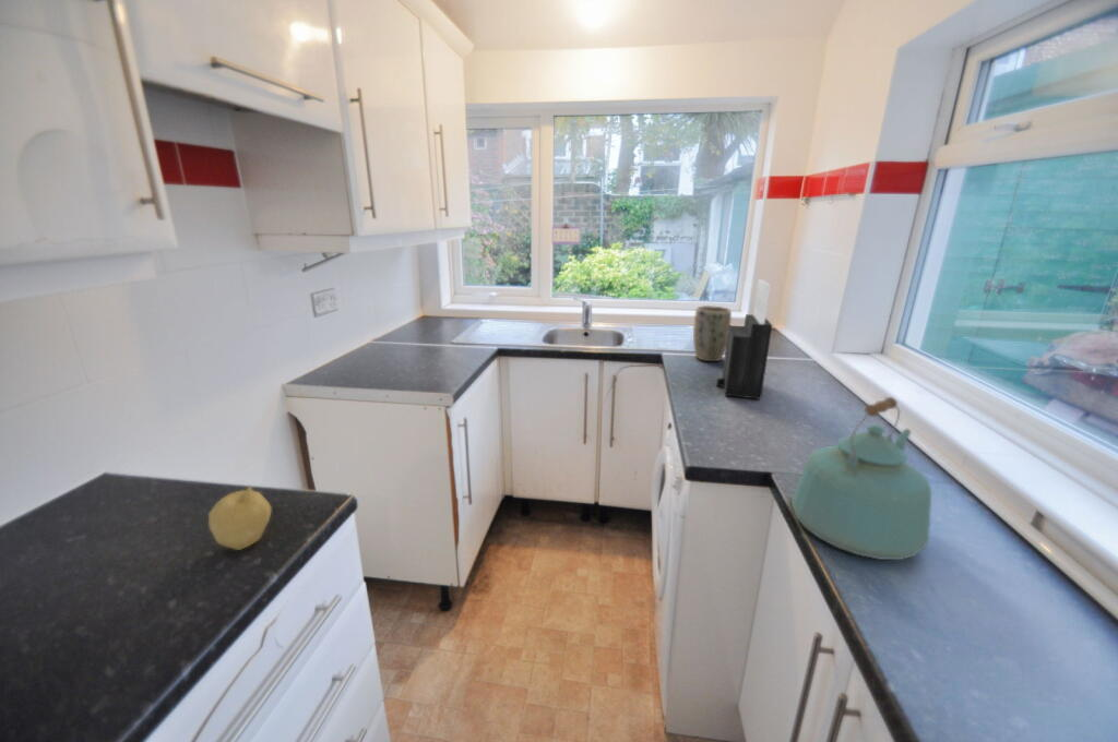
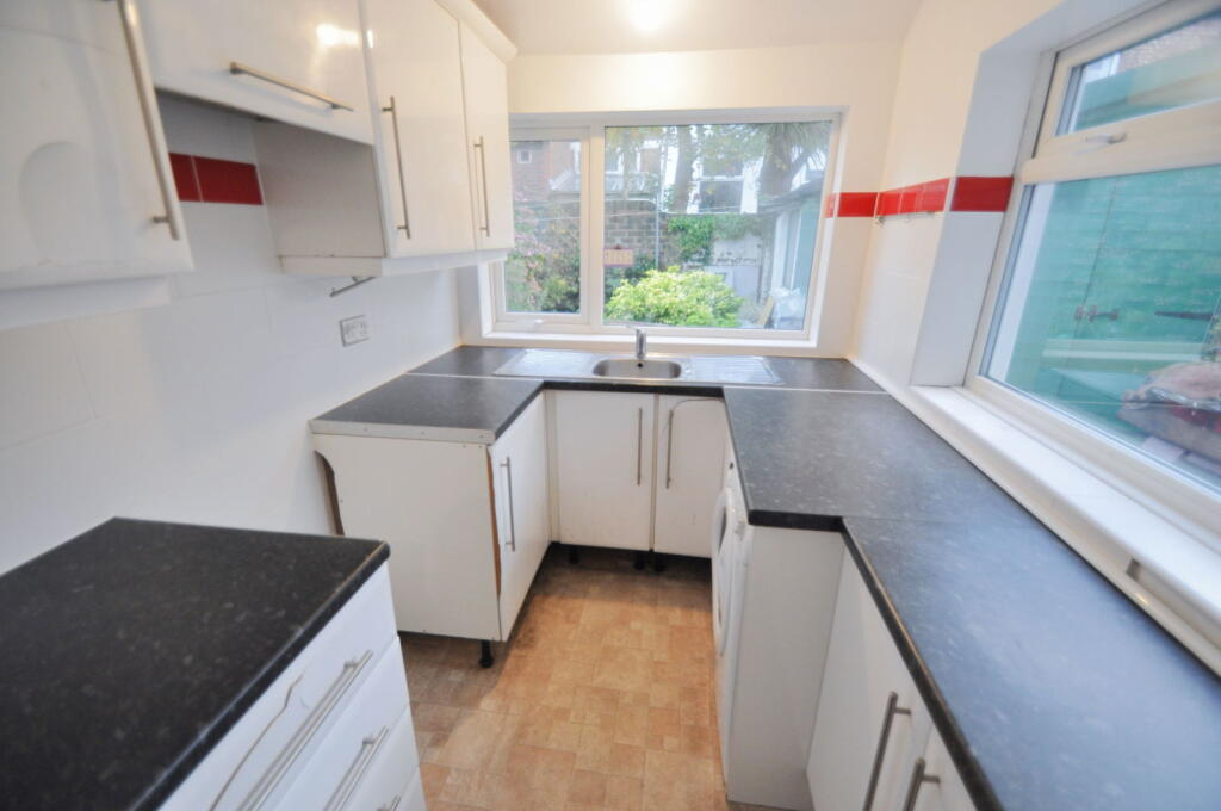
- fruit (240, 514)
- kettle (872, 464)
- knife block (744, 336)
- plant pot (711, 333)
